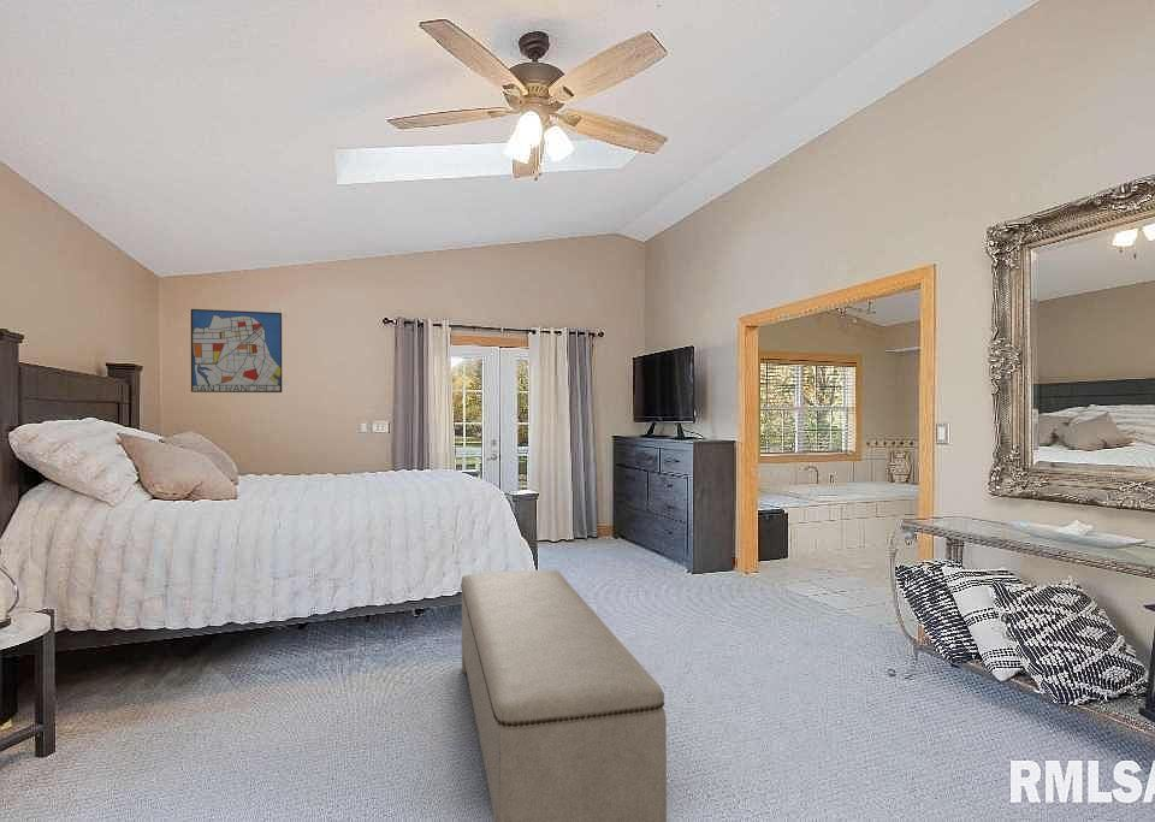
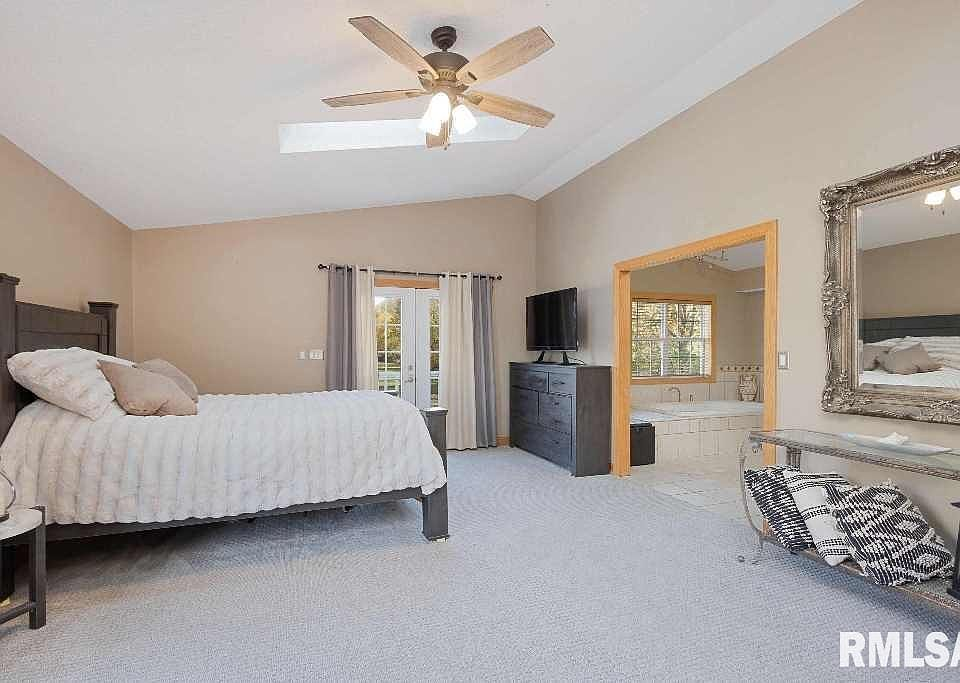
- wall art (237, 351)
- bench (537, 674)
